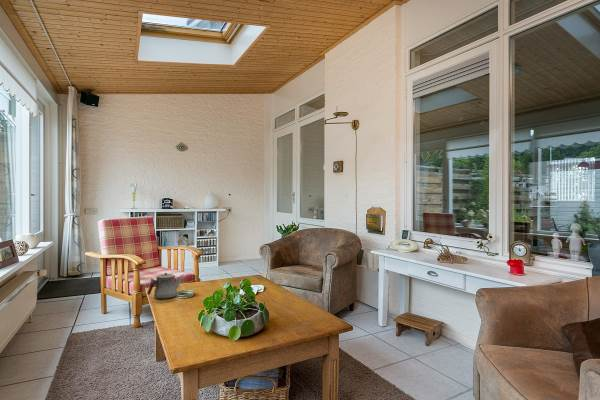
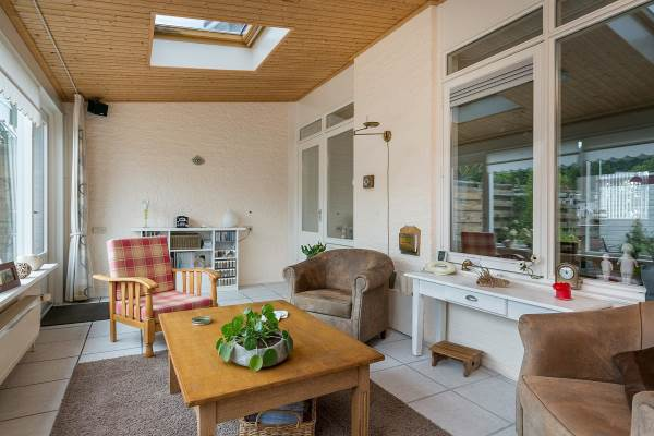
- teapot (166, 284)
